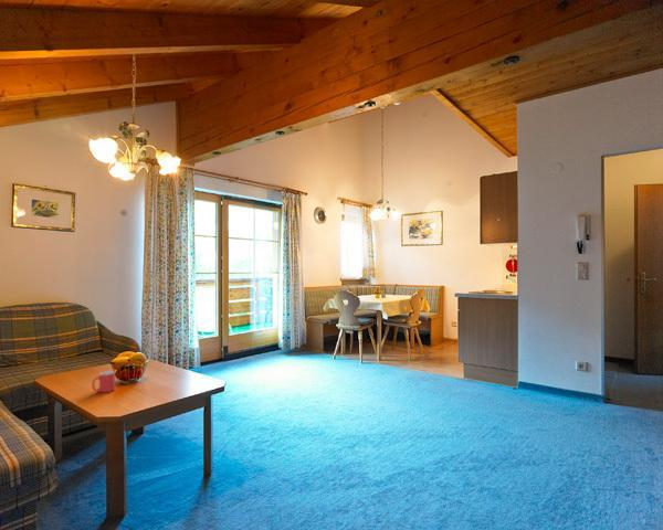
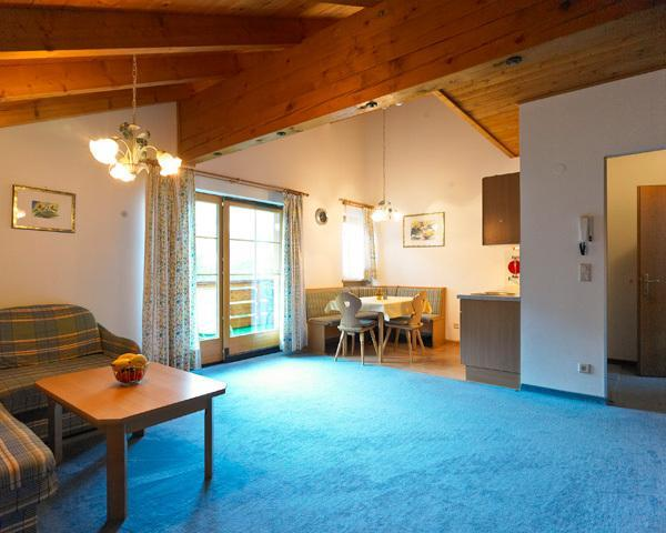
- mug (103, 382)
